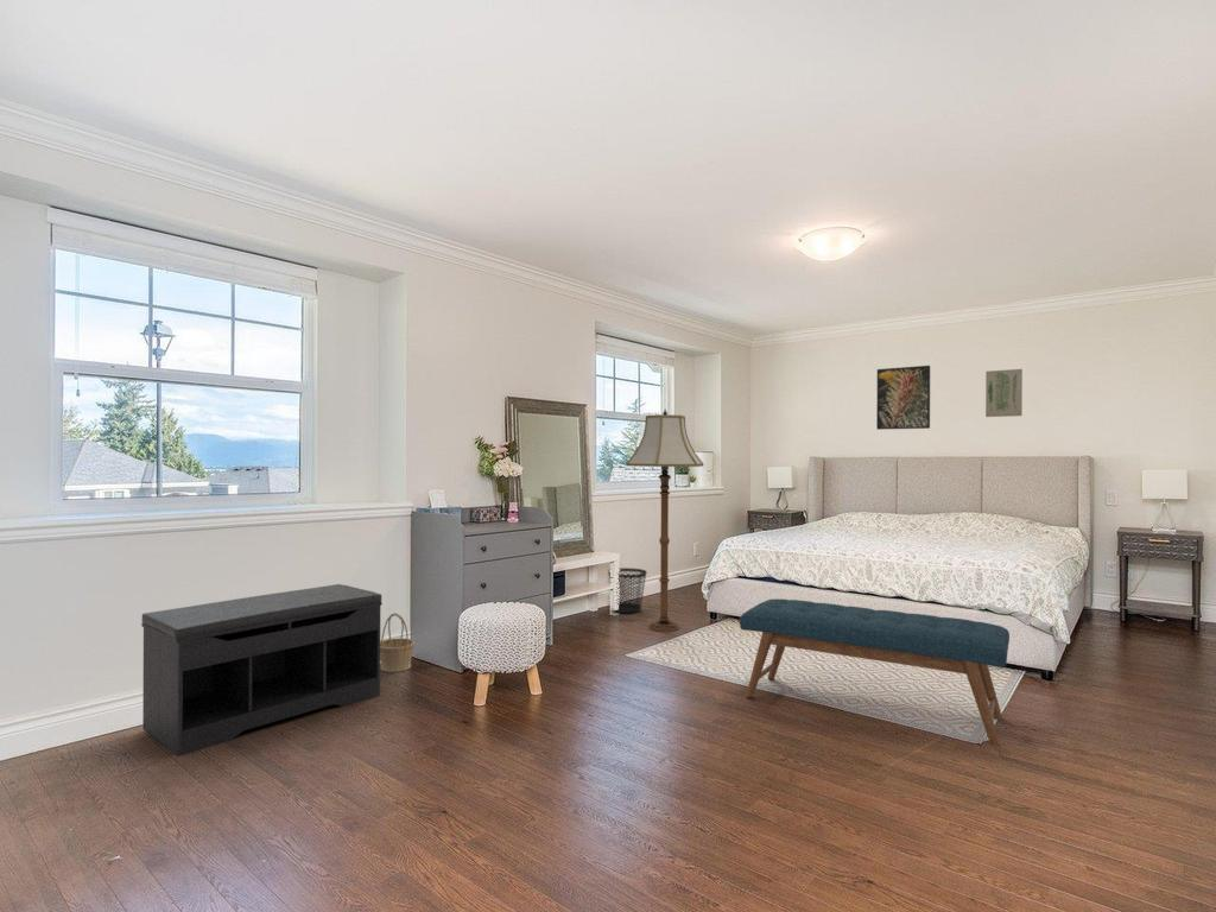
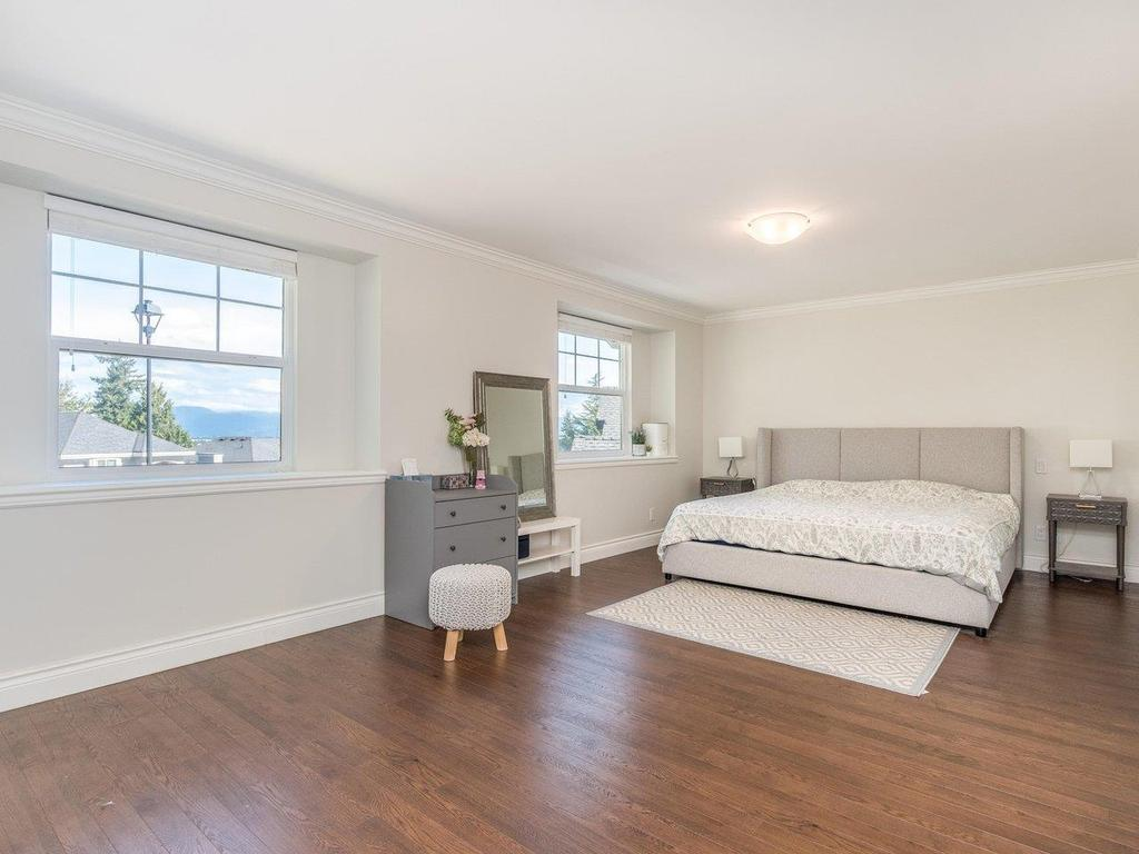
- basket (395, 640)
- wastebasket (626, 590)
- bench (270, 657)
- bench (868, 658)
- wall art (1003, 393)
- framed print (902, 398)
- floor lamp (664, 518)
